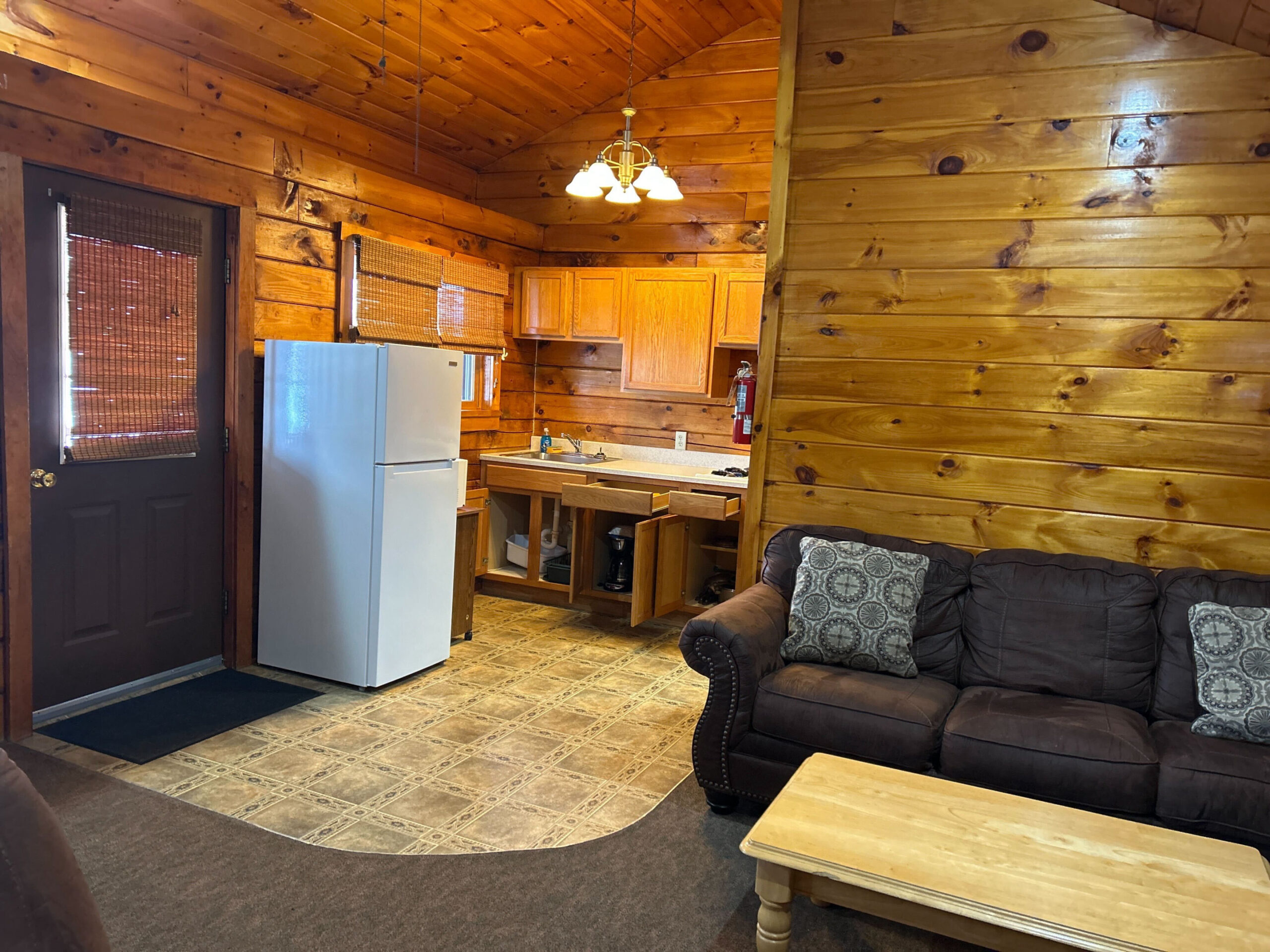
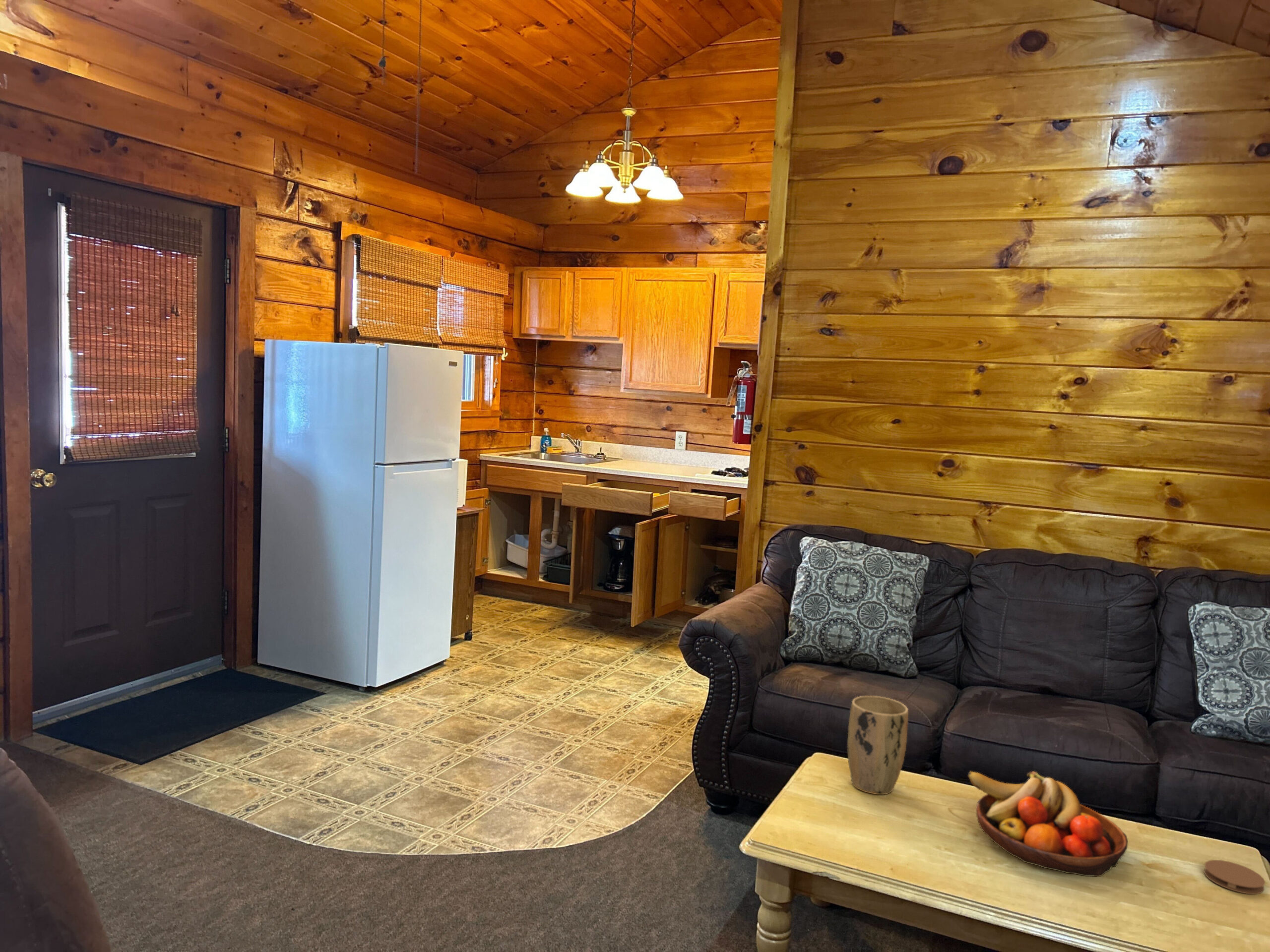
+ coaster (1234, 876)
+ plant pot (876, 745)
+ fruit bowl (1048, 816)
